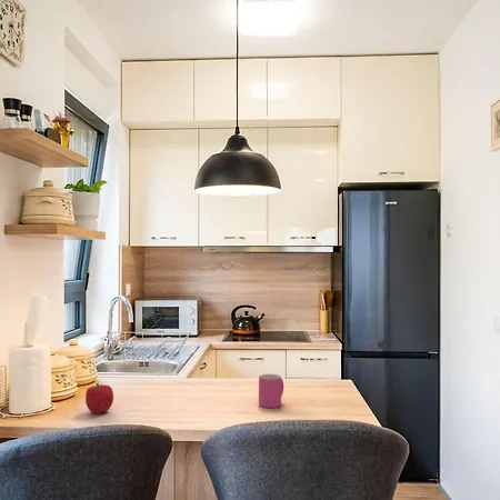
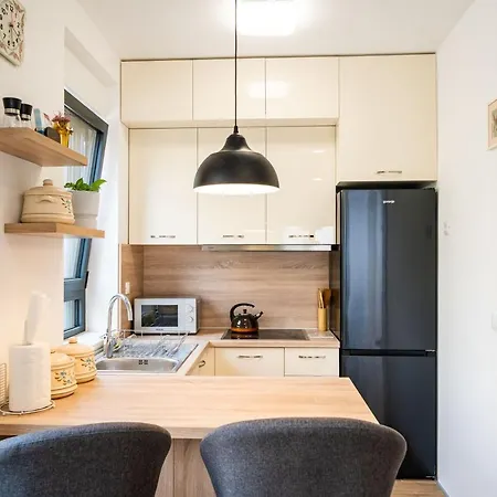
- fruit (99, 398)
- mug (272, 390)
